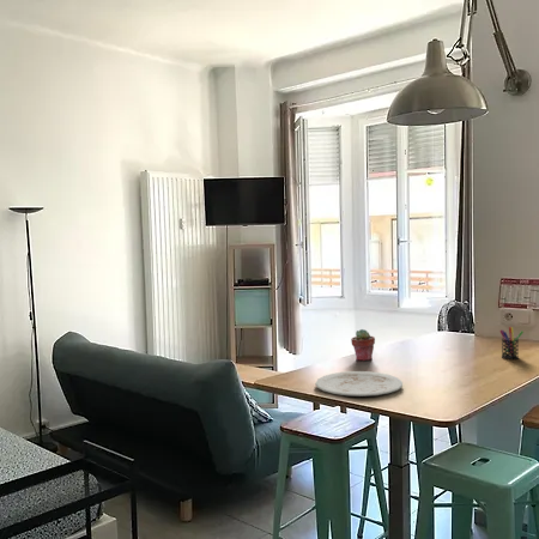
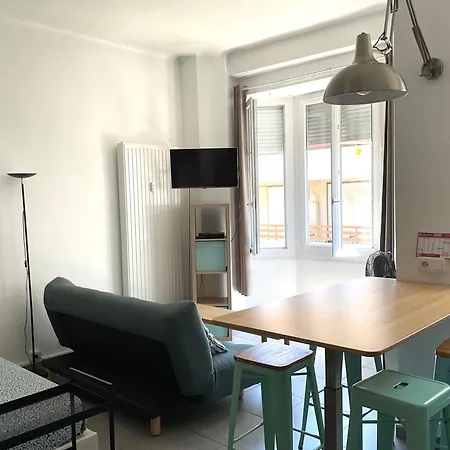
- potted succulent (363, 344)
- plate (358, 383)
- pen holder (511, 341)
